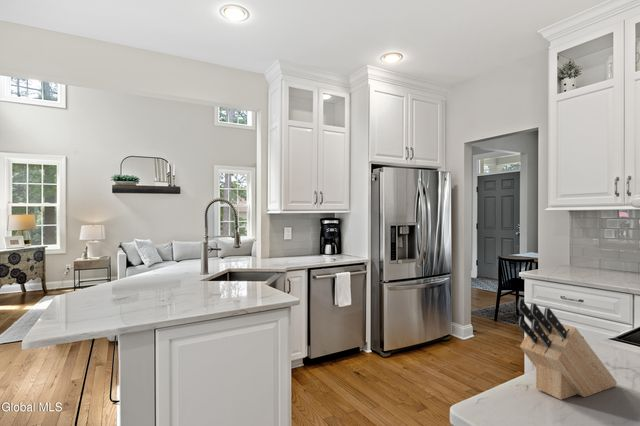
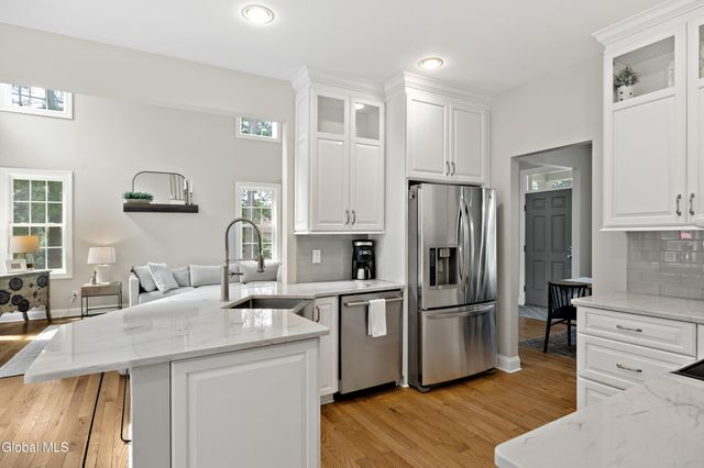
- knife block (563, 343)
